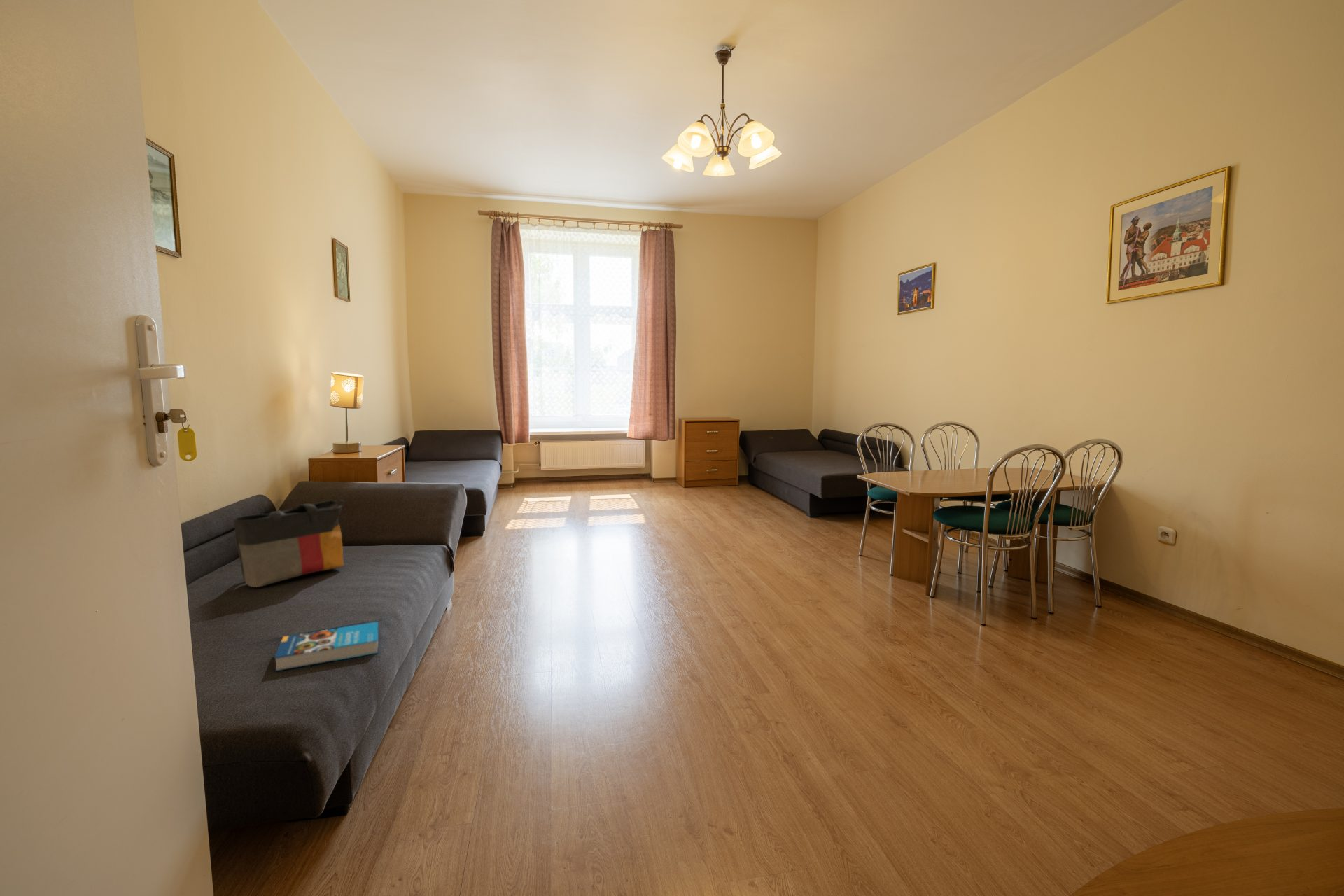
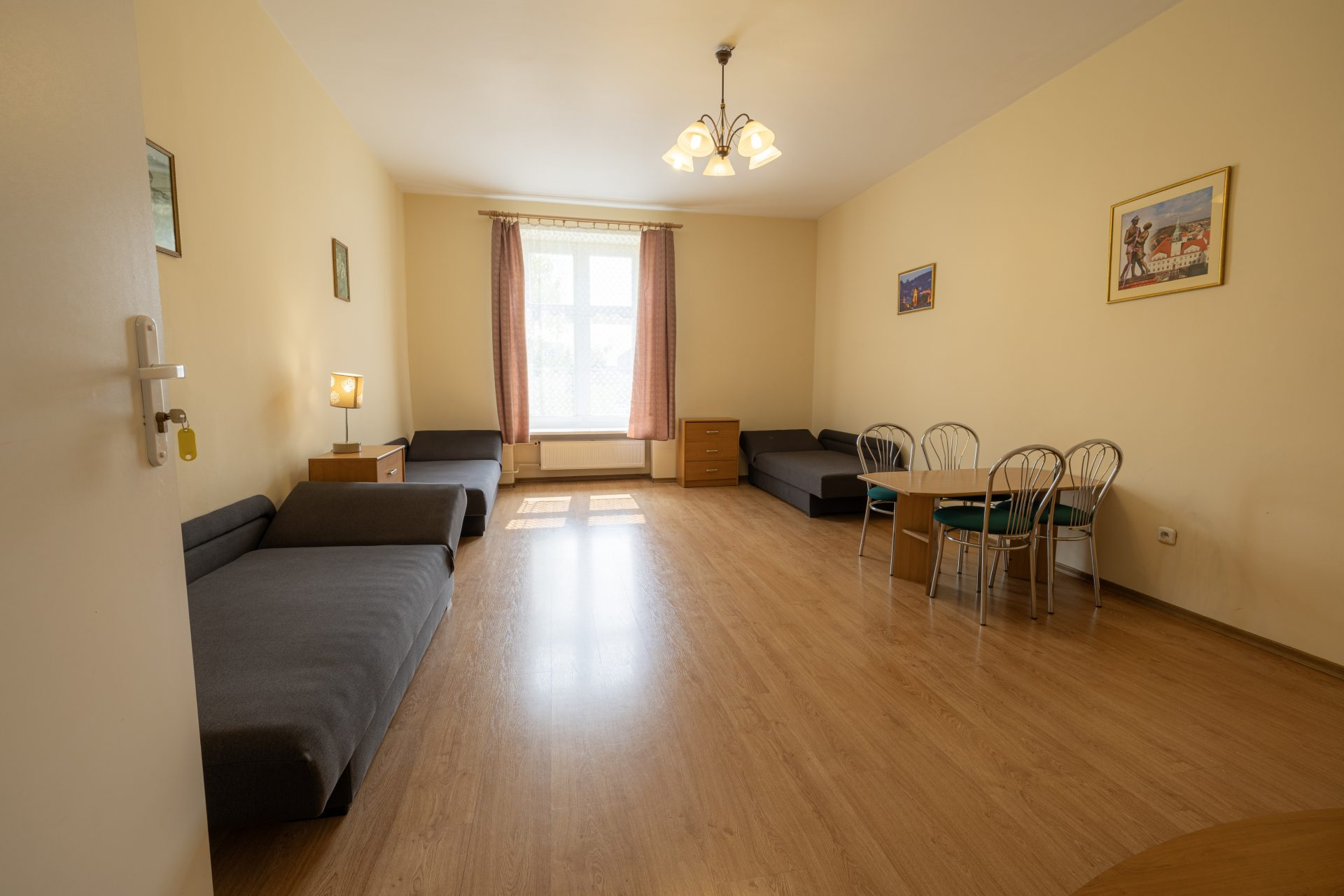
- tote bag (292, 540)
- book (330, 644)
